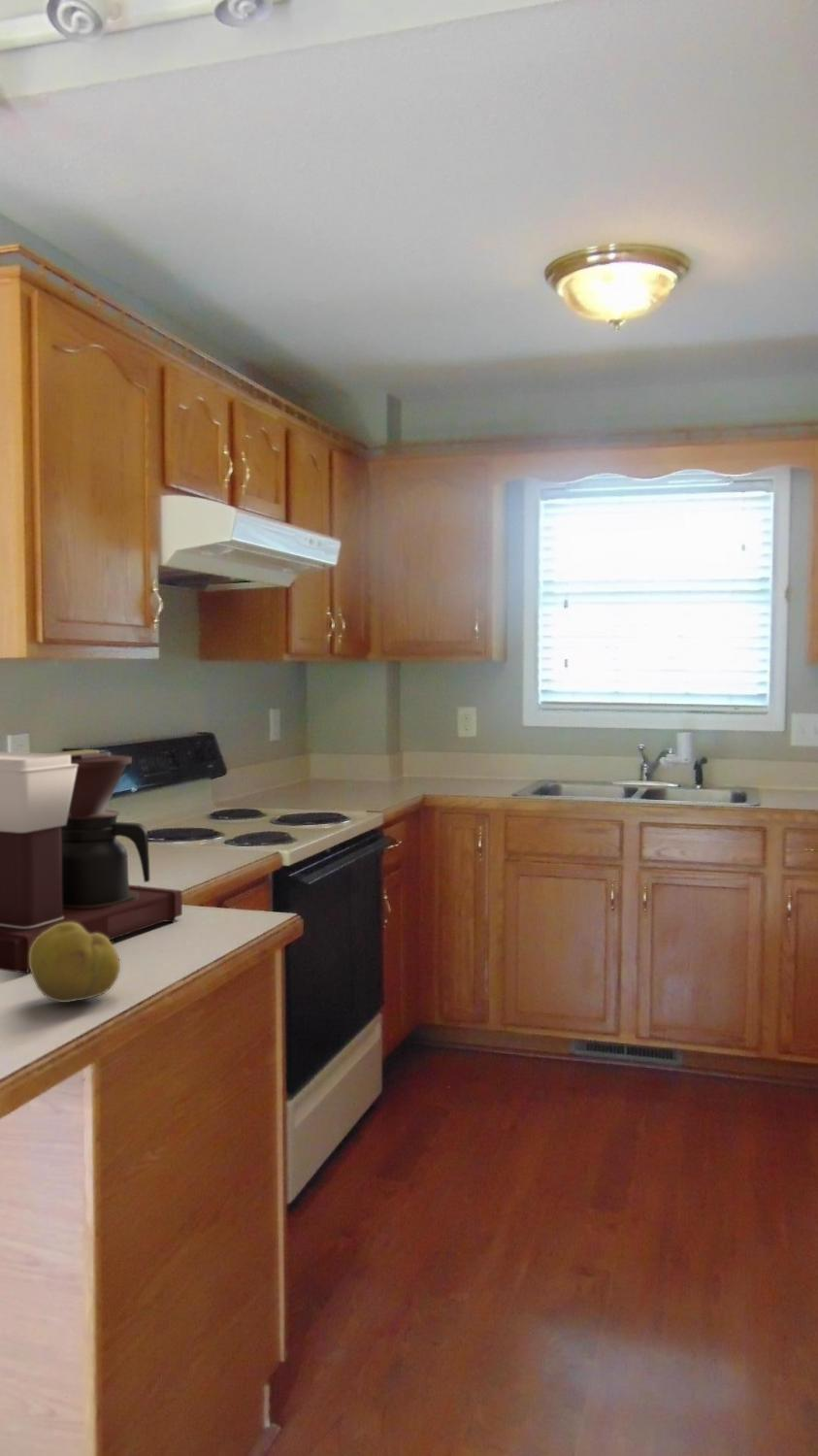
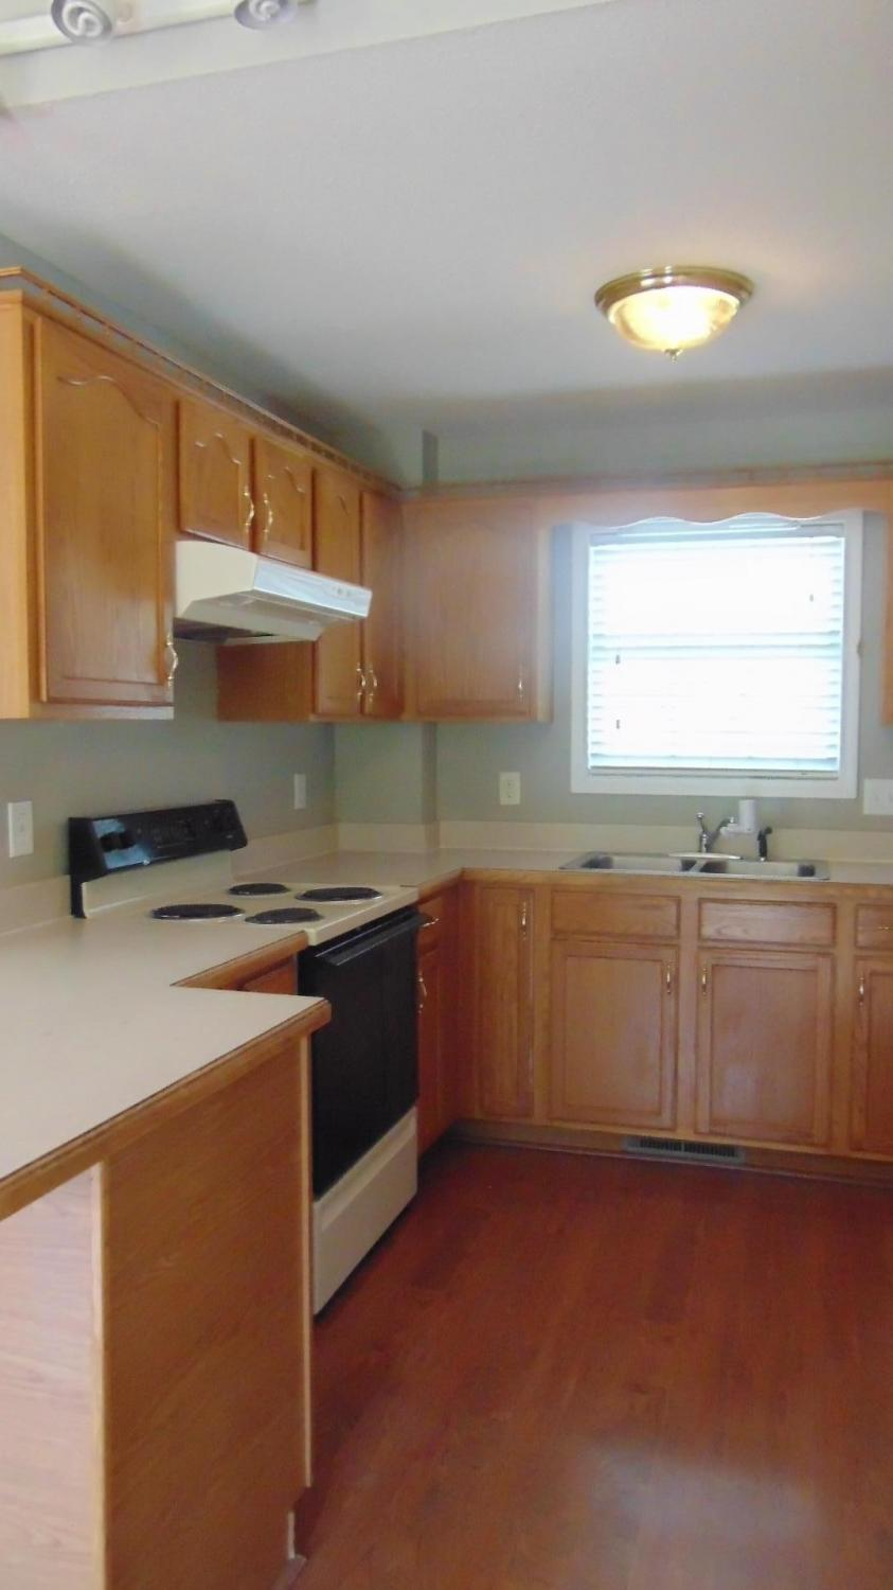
- coffee maker (60, 845)
- fruit (73, 962)
